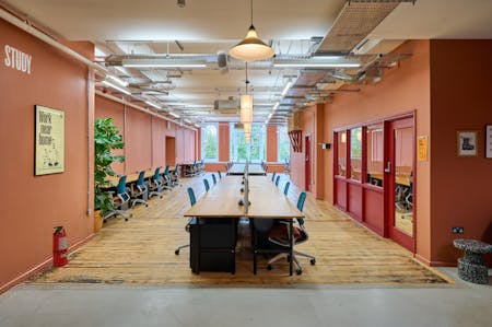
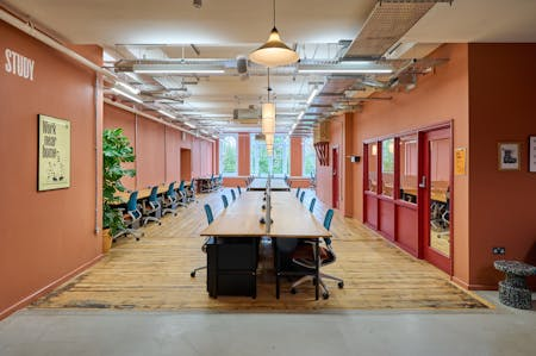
- fire extinguisher (61, 244)
